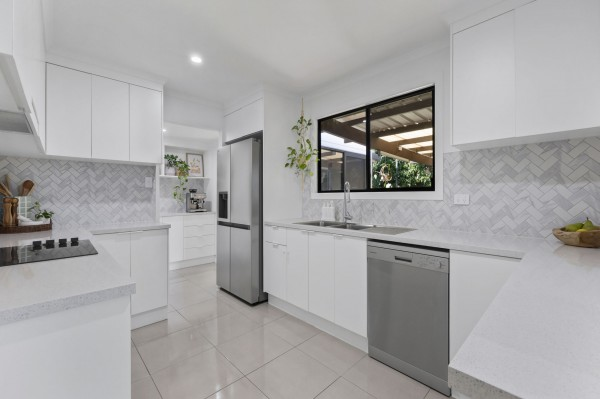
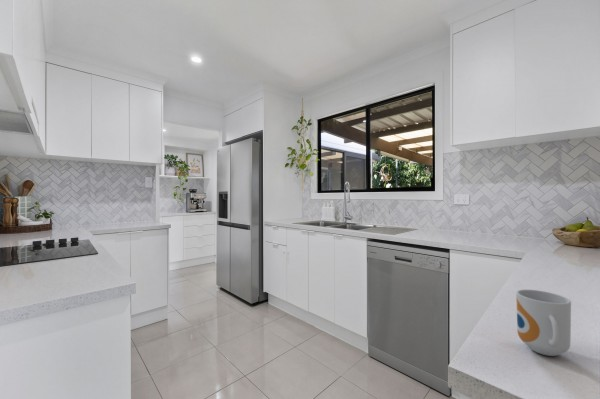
+ mug (541, 324)
